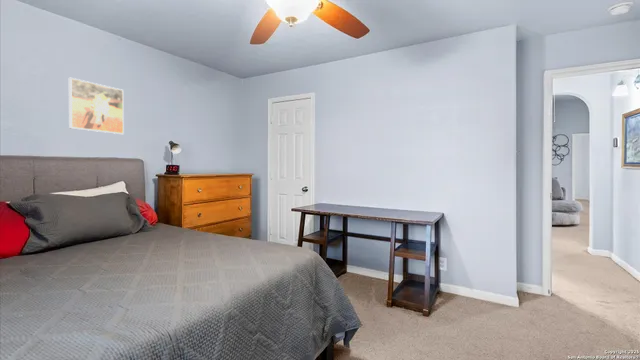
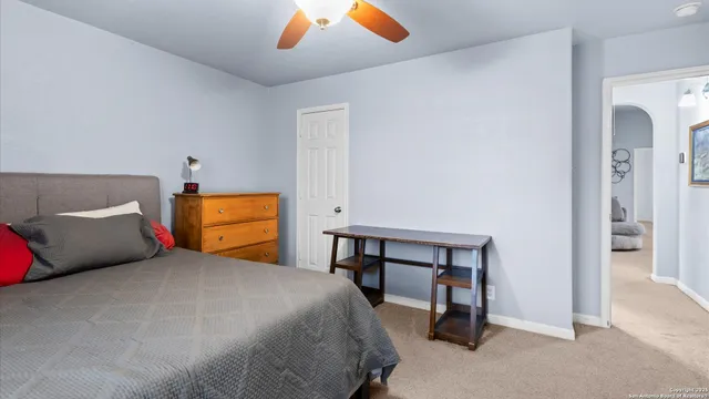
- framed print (98, 107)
